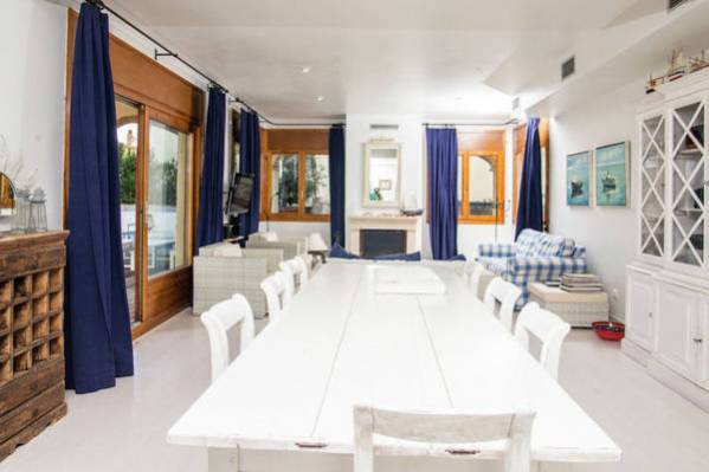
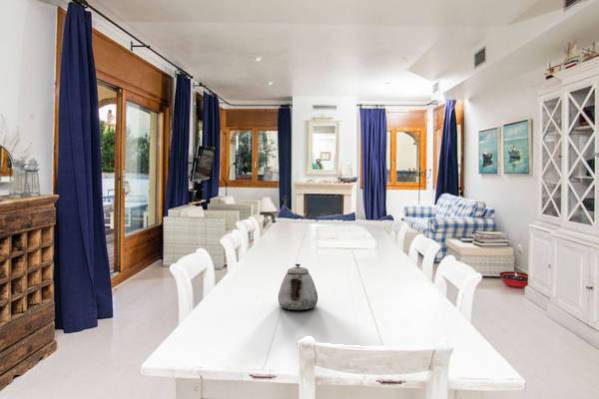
+ teapot (298, 284)
